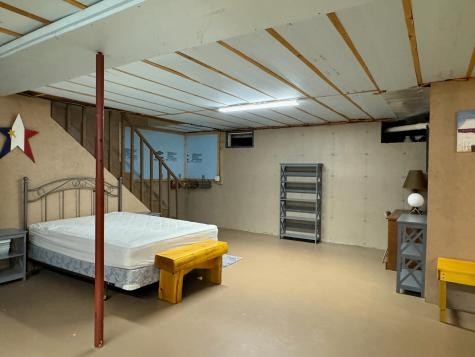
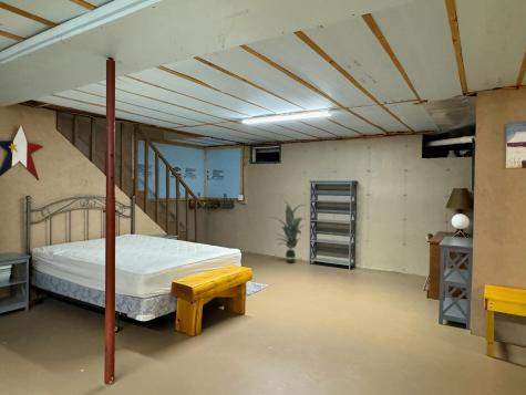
+ indoor plant (289, 231)
